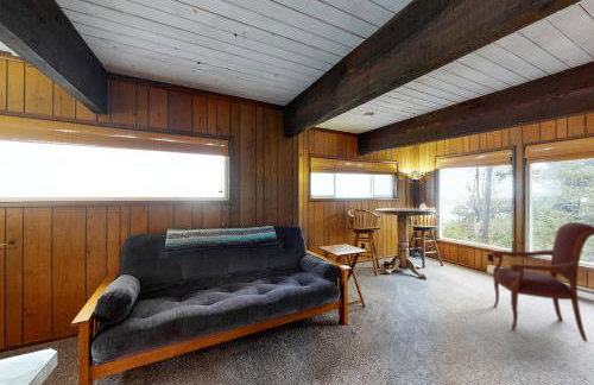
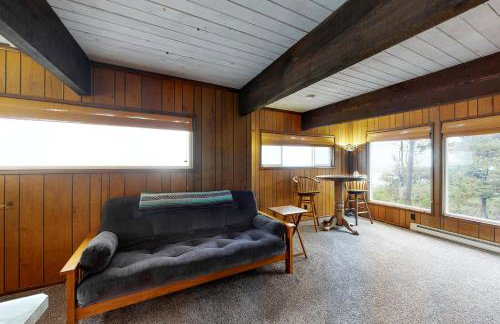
- armchair (533, 271)
